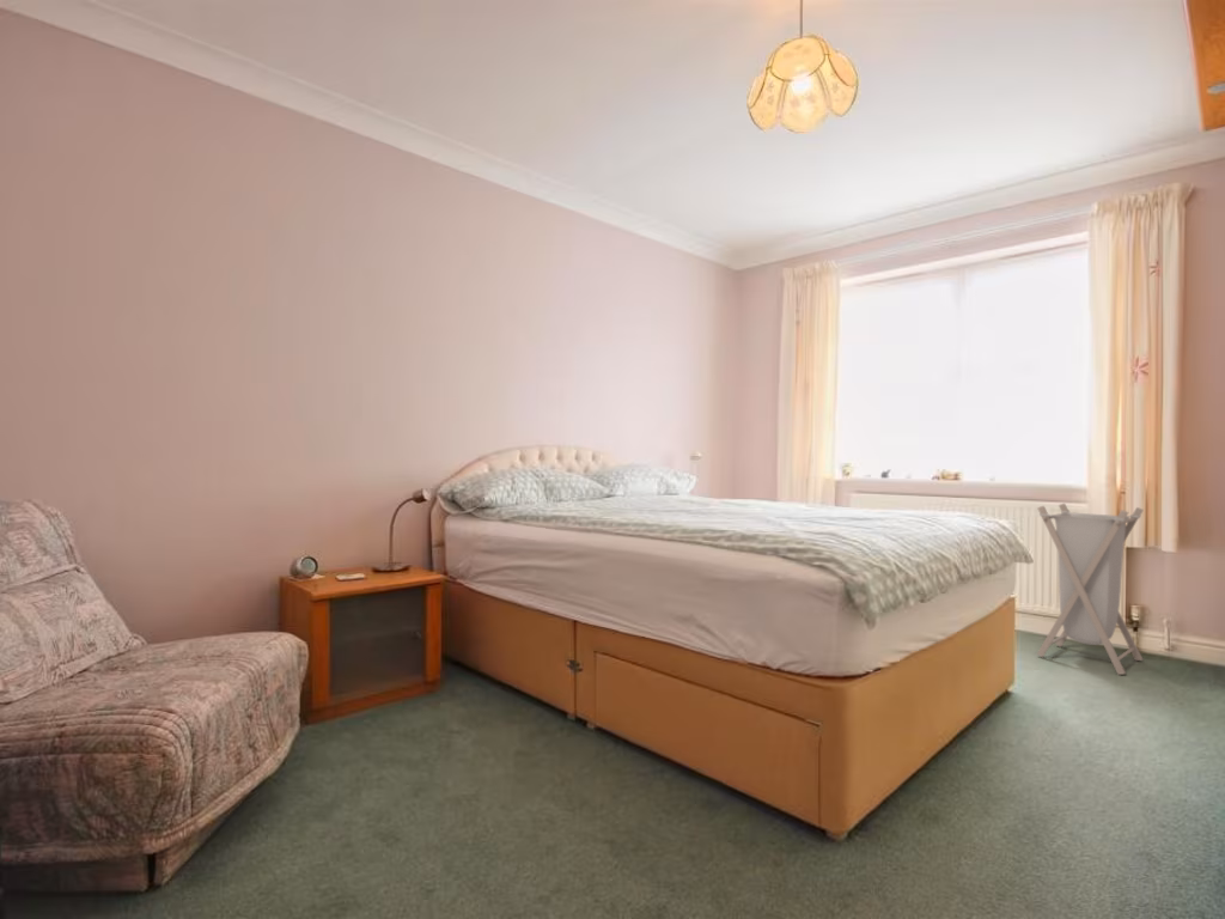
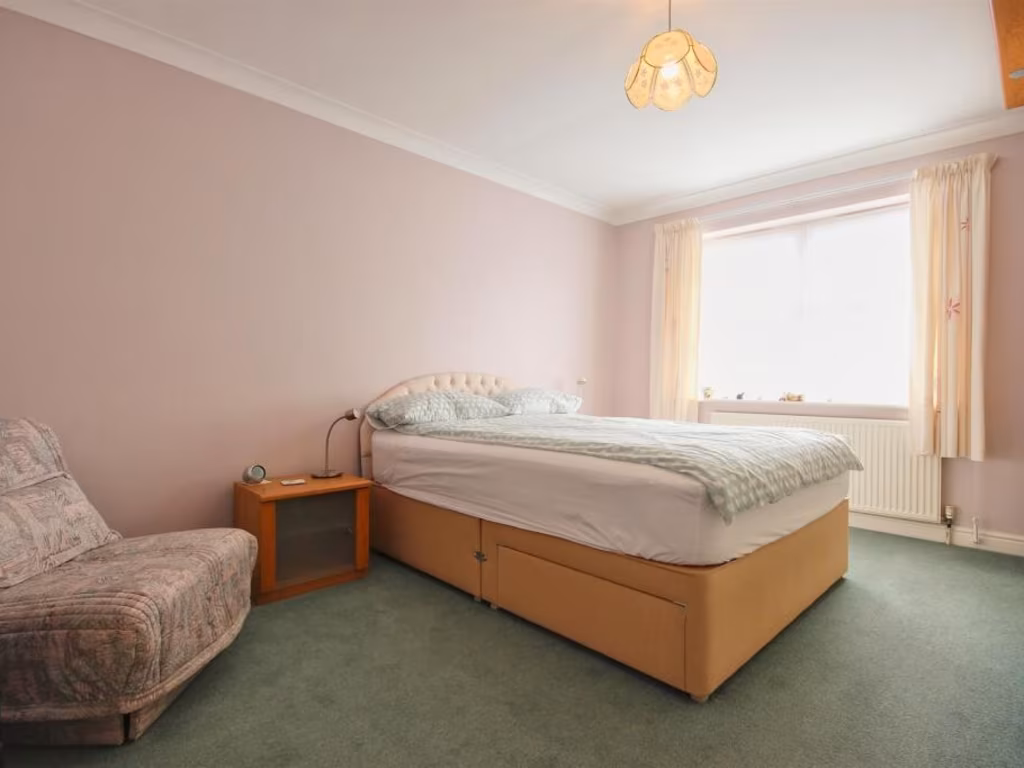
- laundry hamper (1089, 583)
